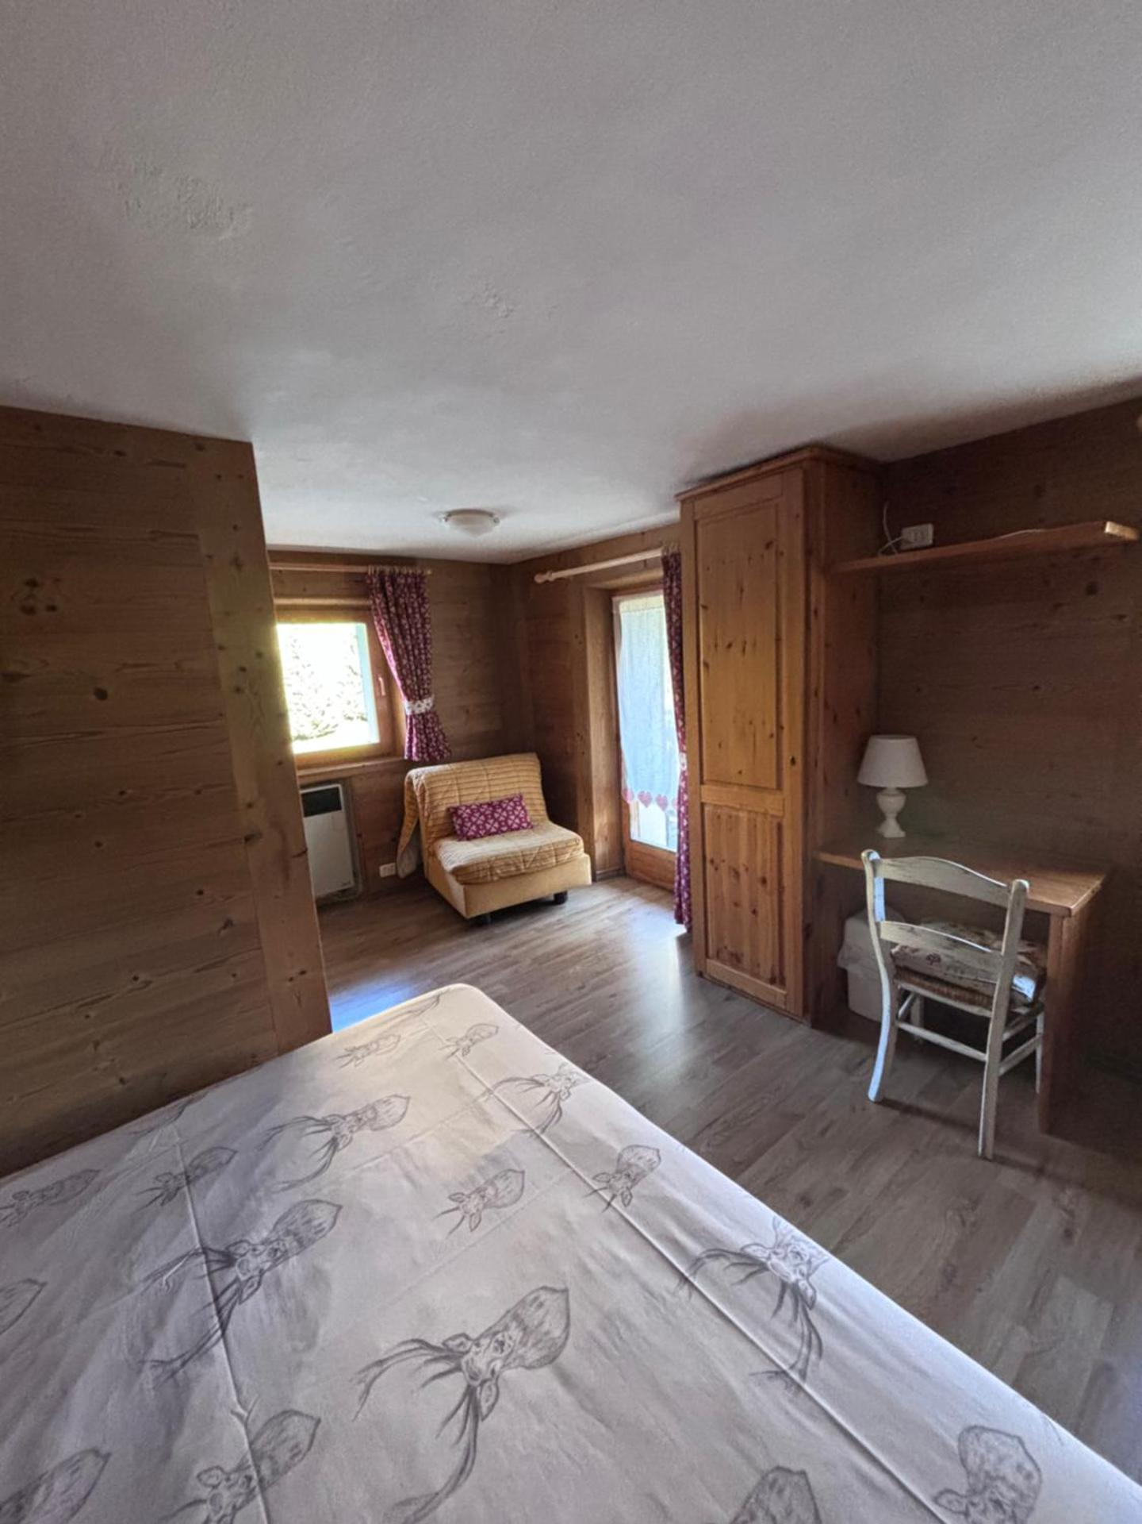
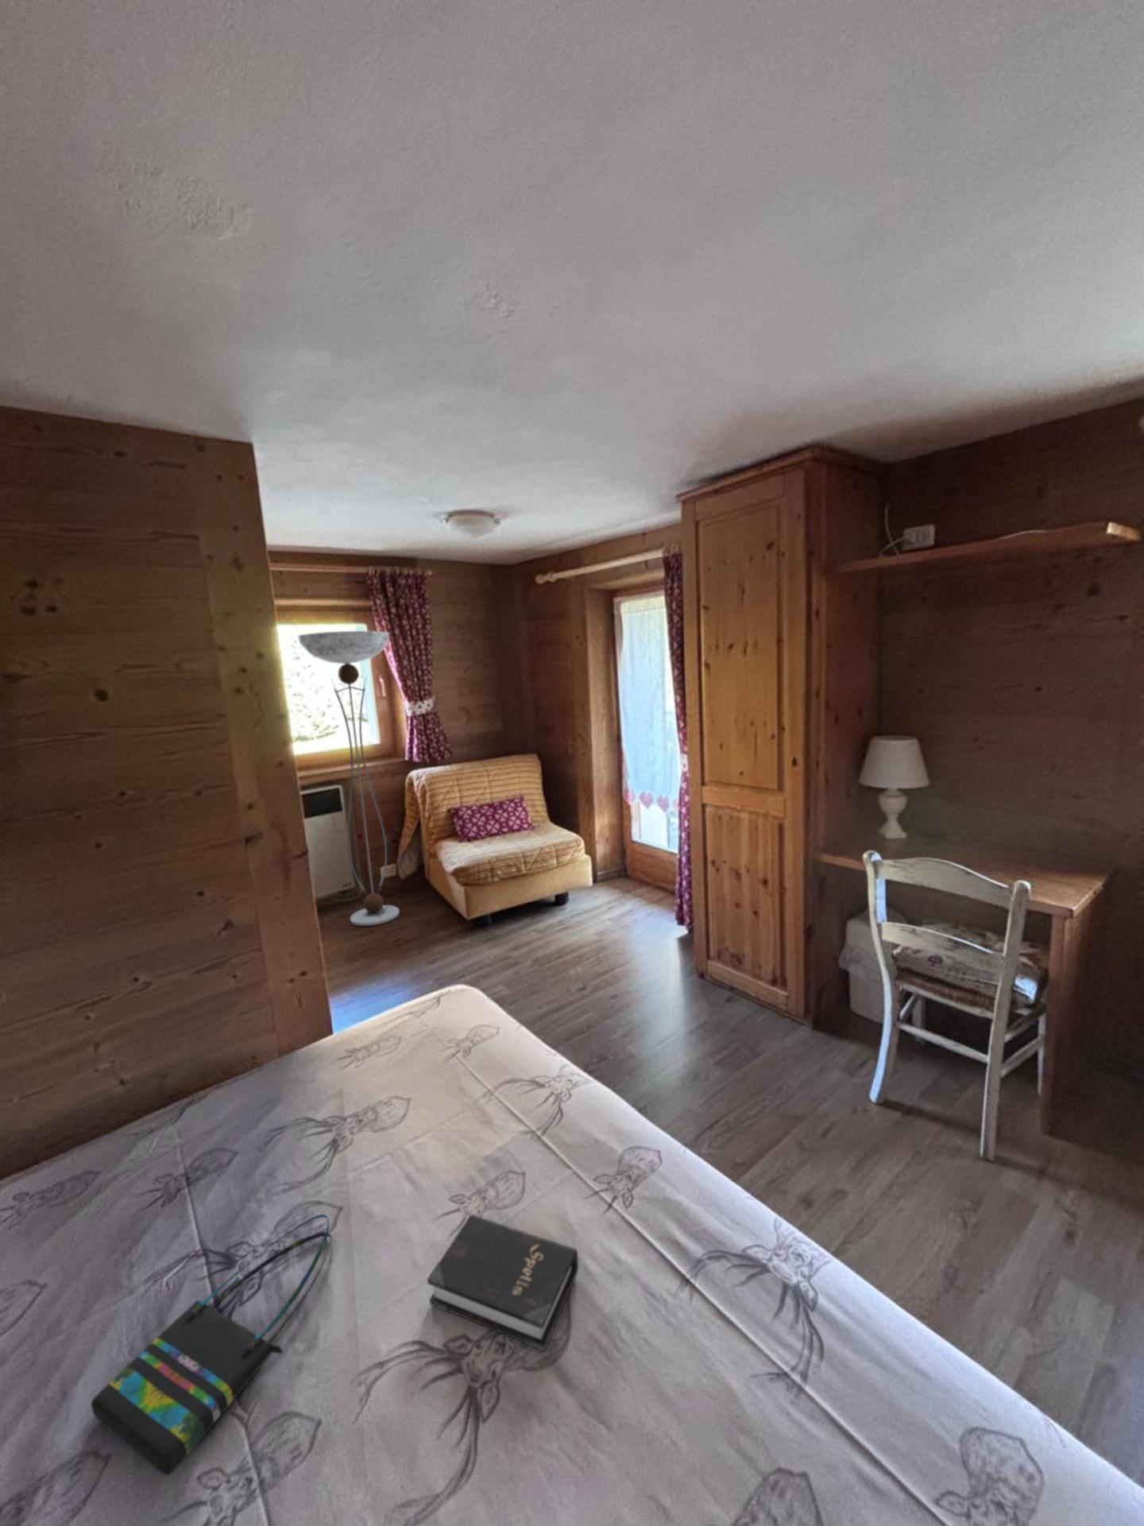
+ tote bag (238, 1323)
+ hardback book (505, 1274)
+ floor lamp (359, 780)
